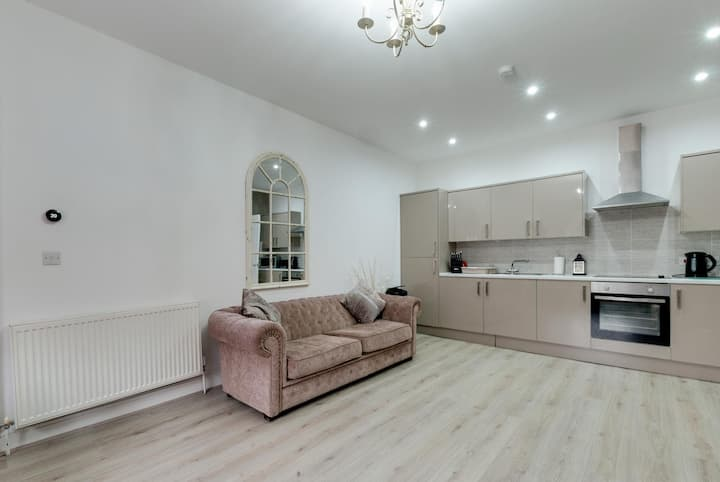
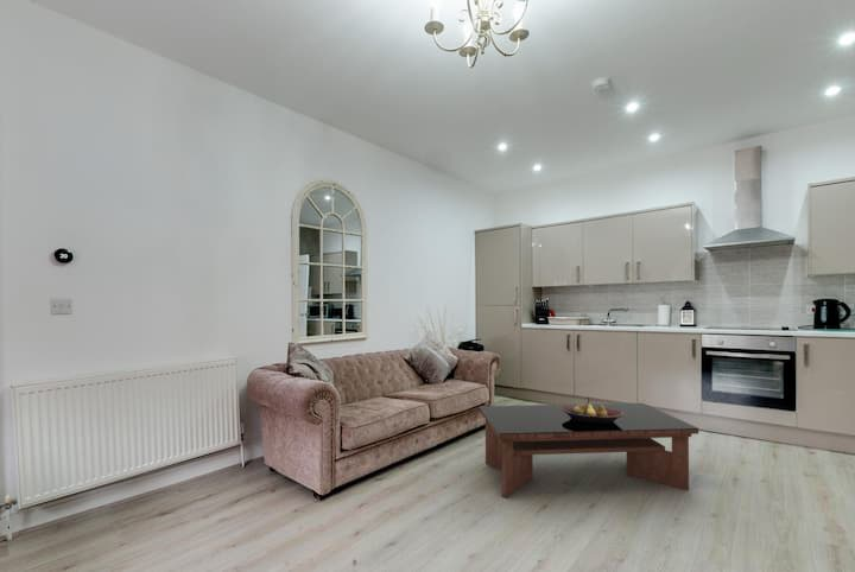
+ fruit bowl (591, 411)
+ coffee table (580, 446)
